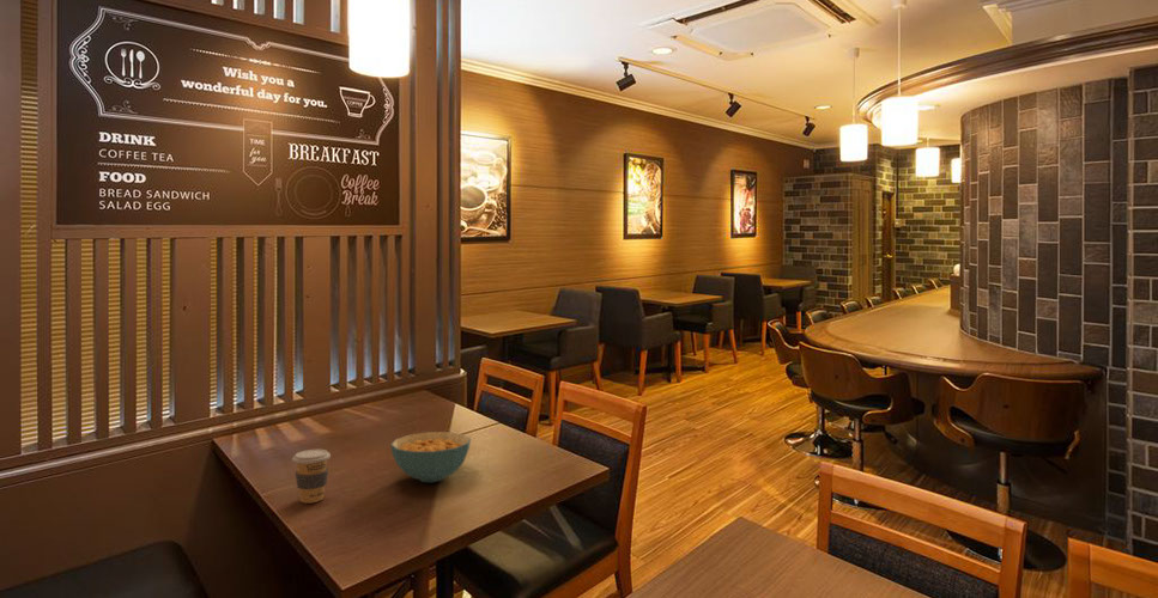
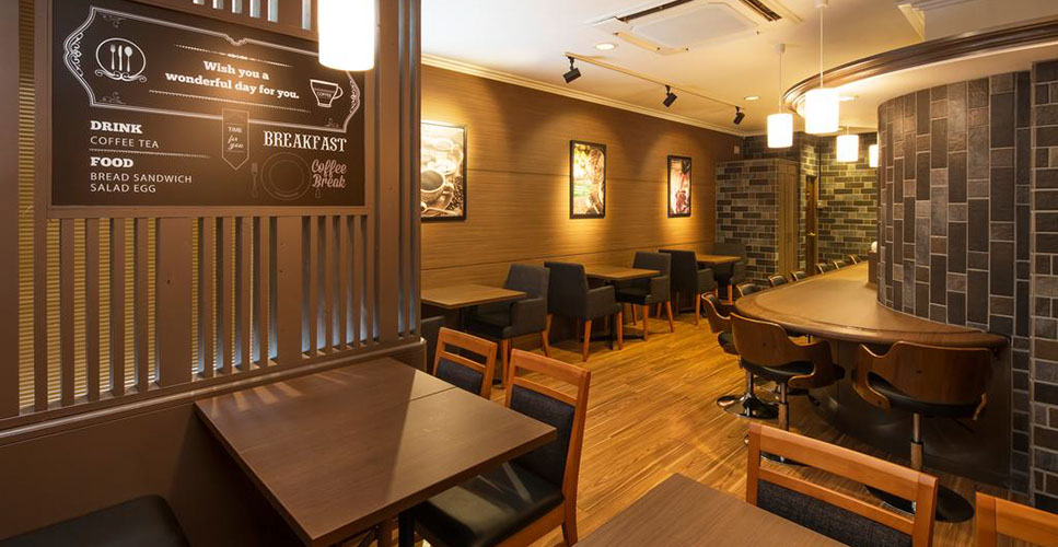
- cereal bowl (431, 459)
- coffee cup (311, 476)
